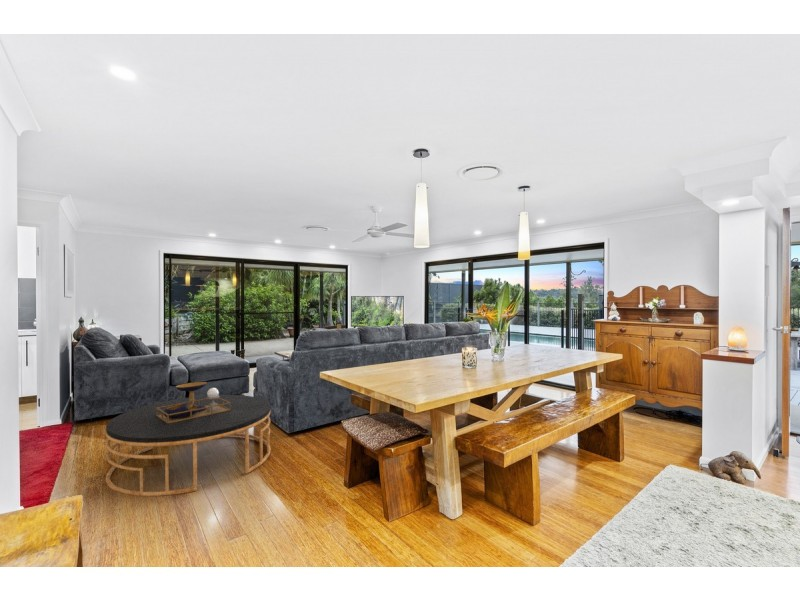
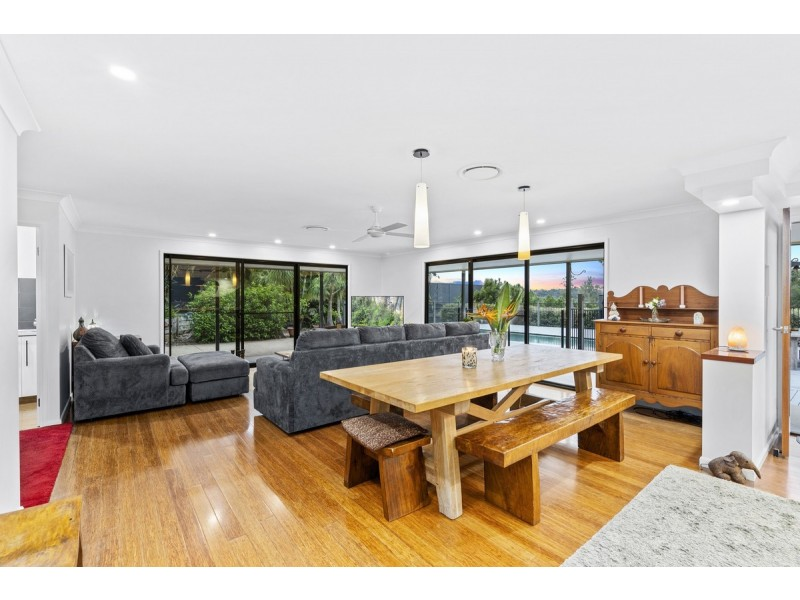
- coffee table (195, 422)
